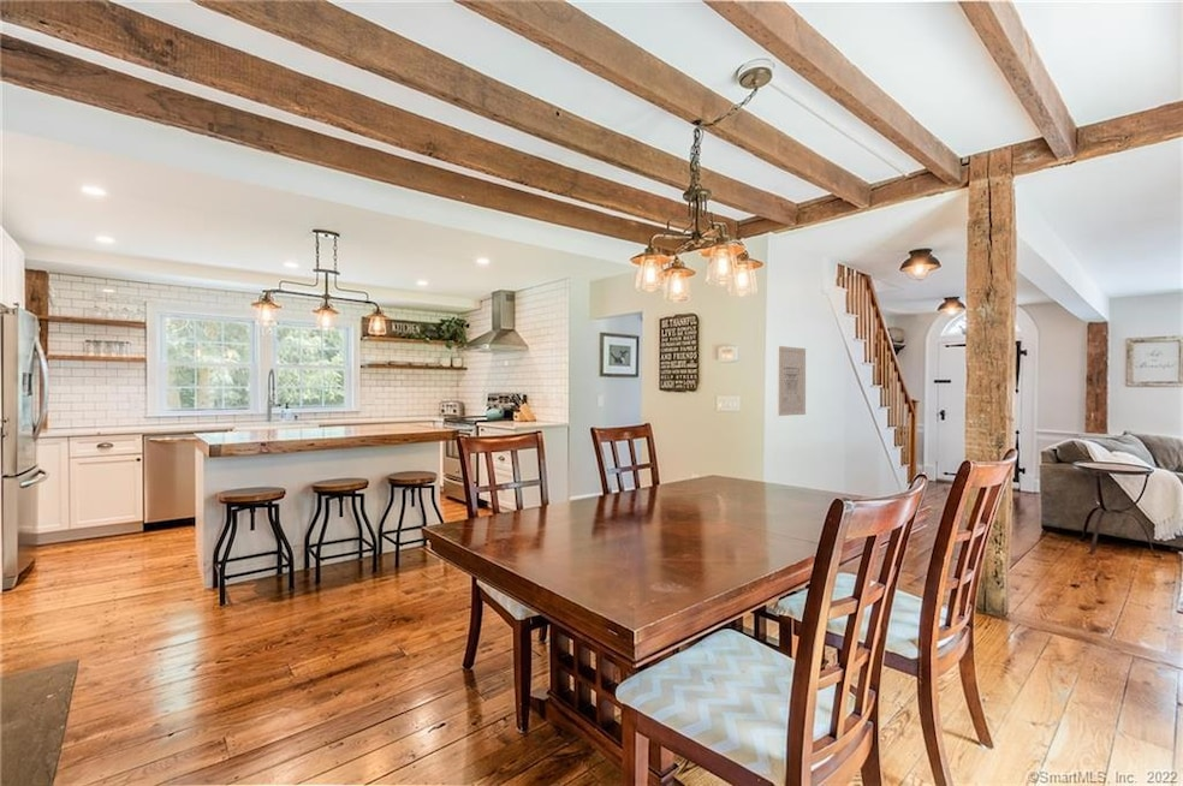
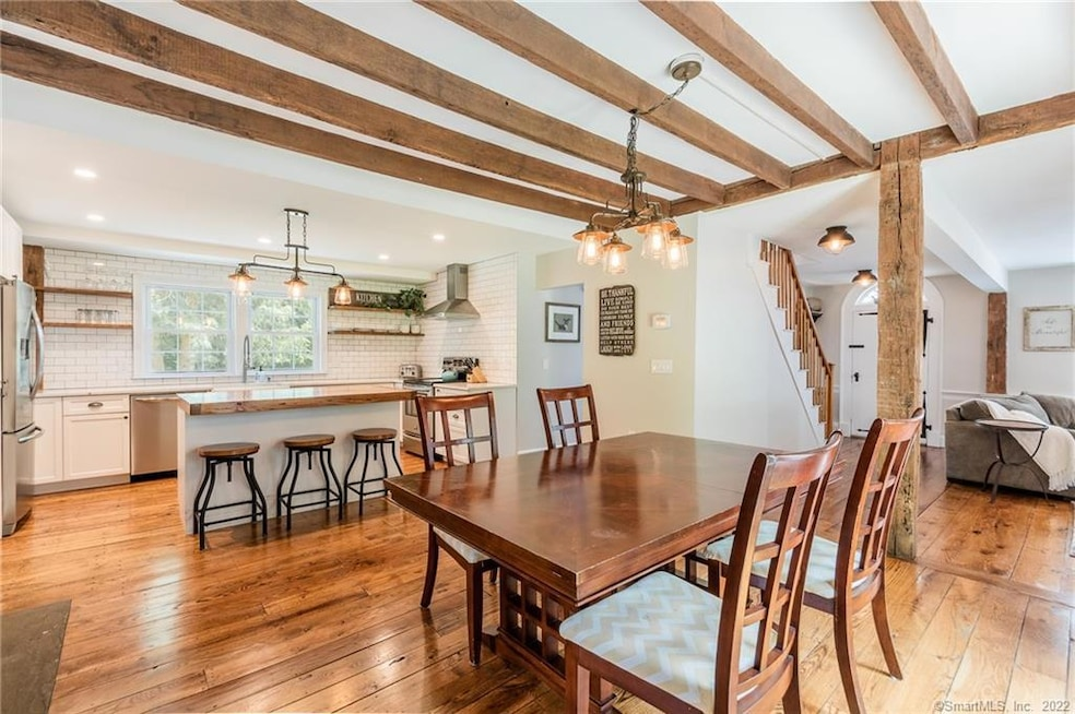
- wall art (791, 381)
